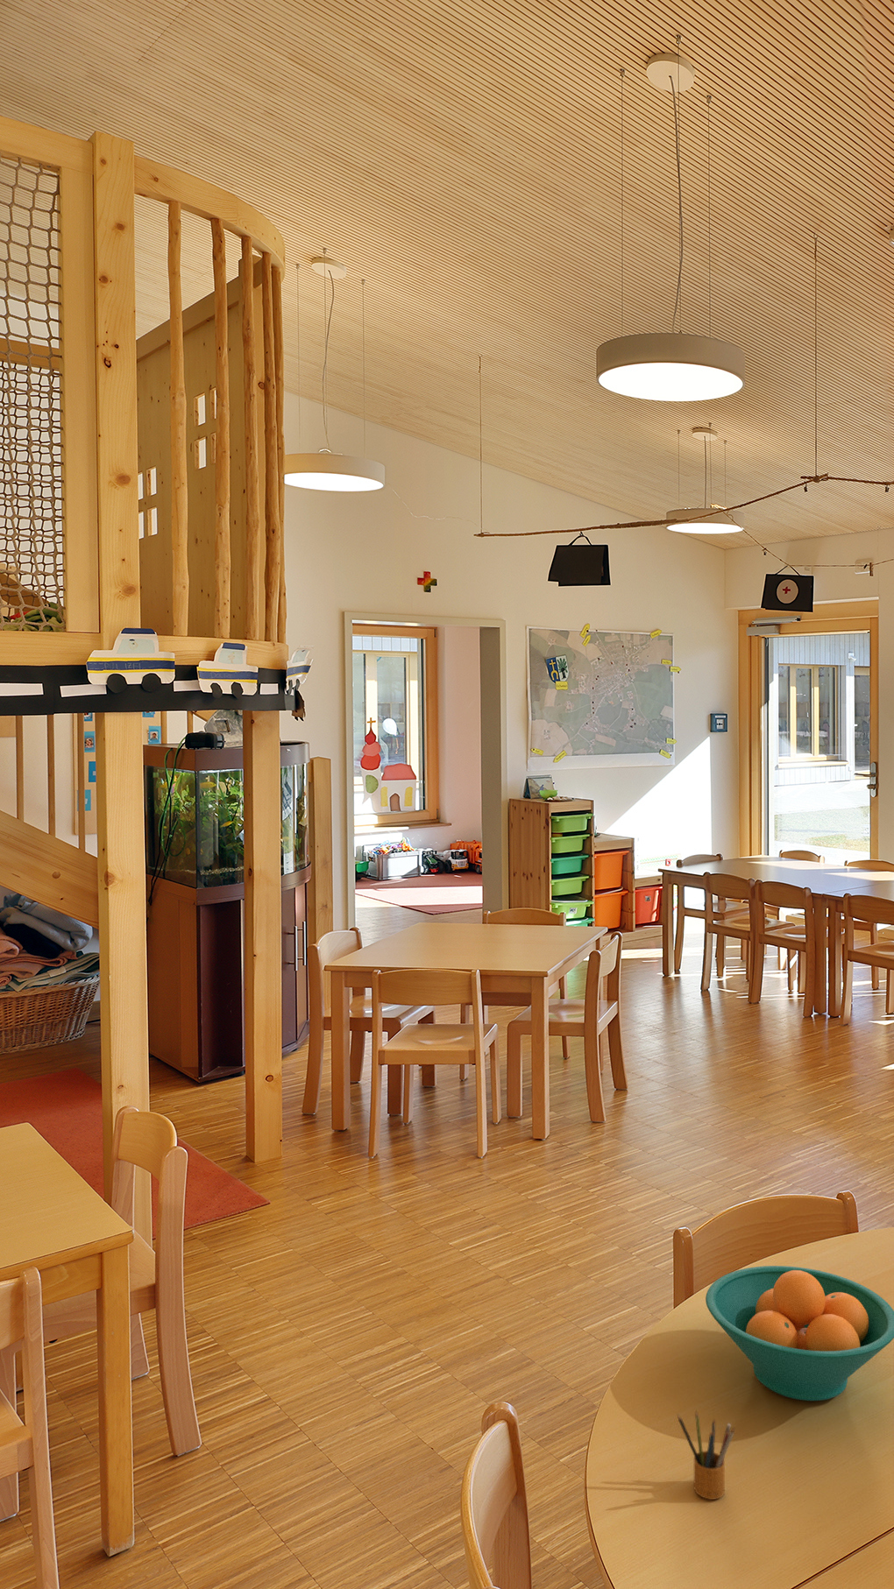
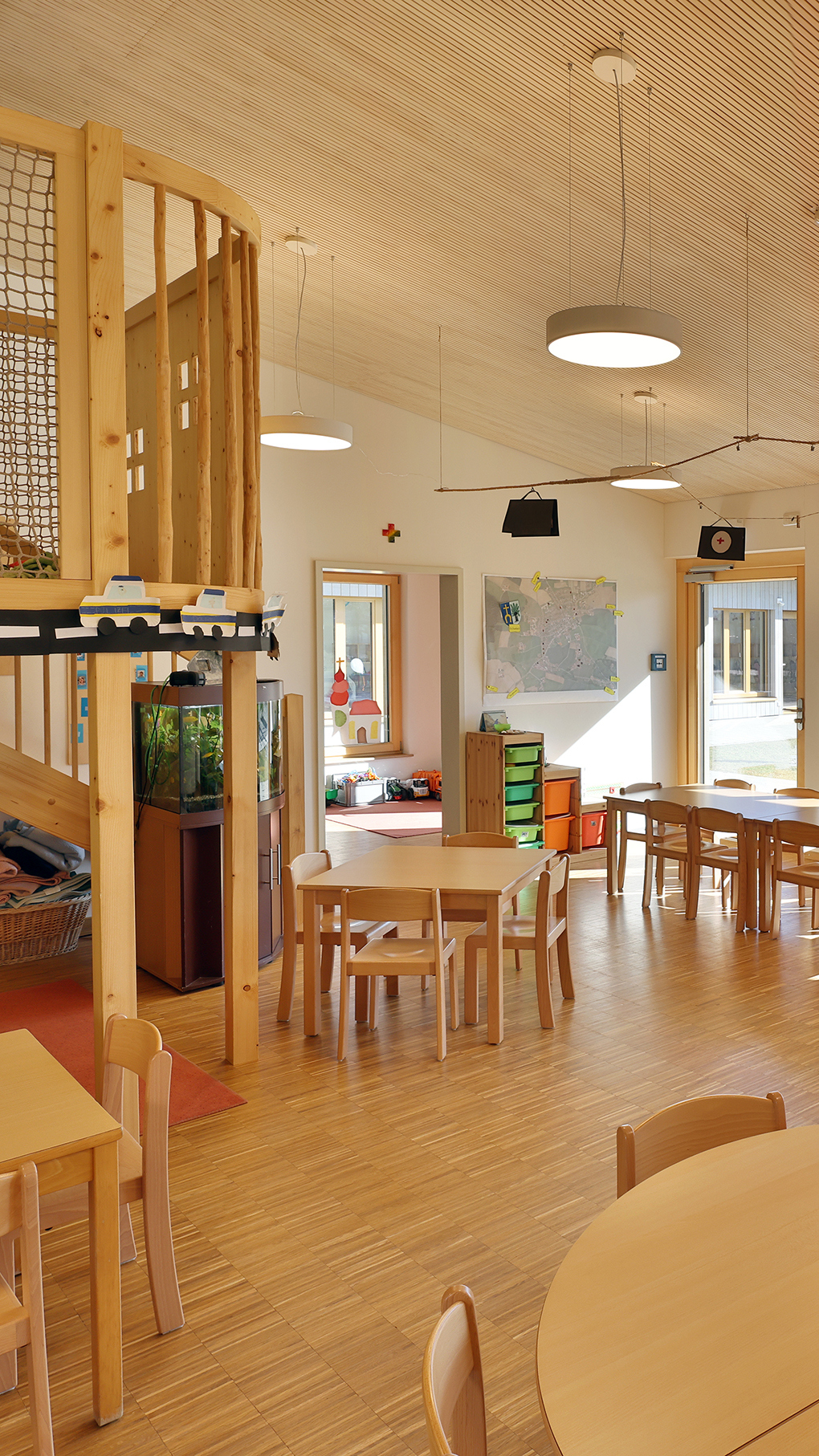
- pencil box (706, 1453)
- fruit bowl (799, 1325)
